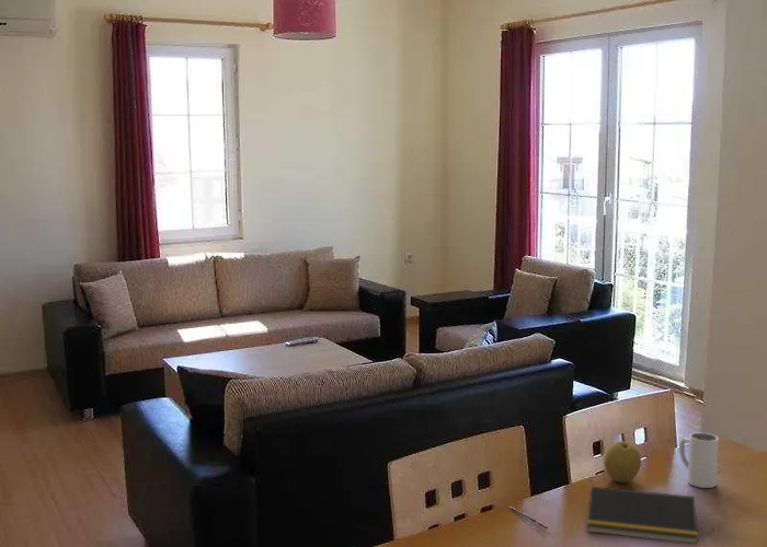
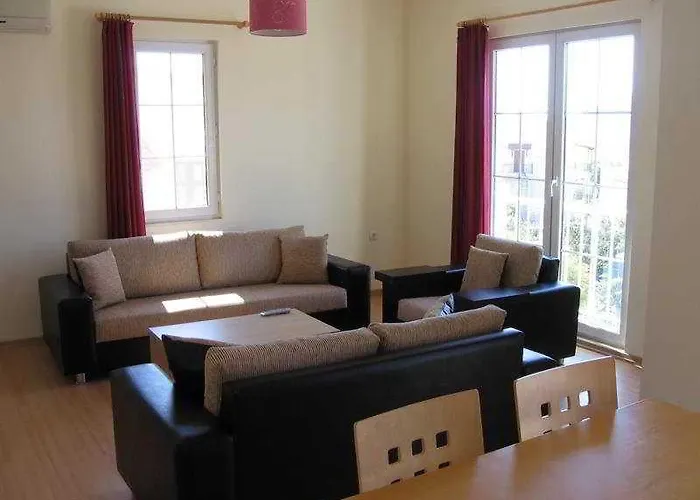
- mug (697, 457)
- fruit (622, 462)
- notepad (641, 513)
- pen (527, 516)
